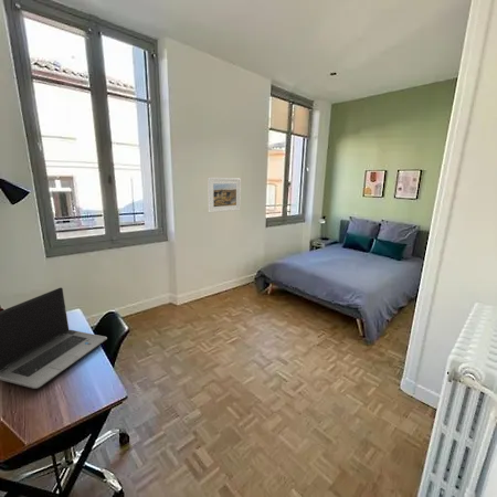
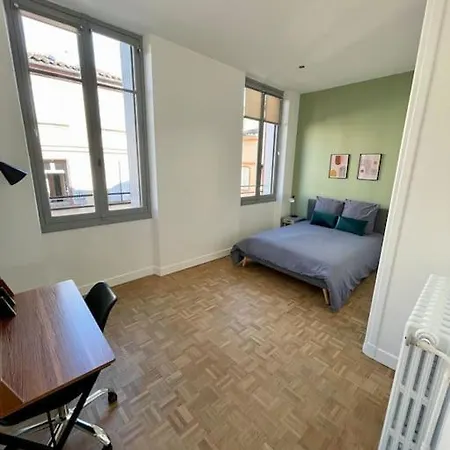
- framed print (224, 194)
- laptop computer (51, 331)
